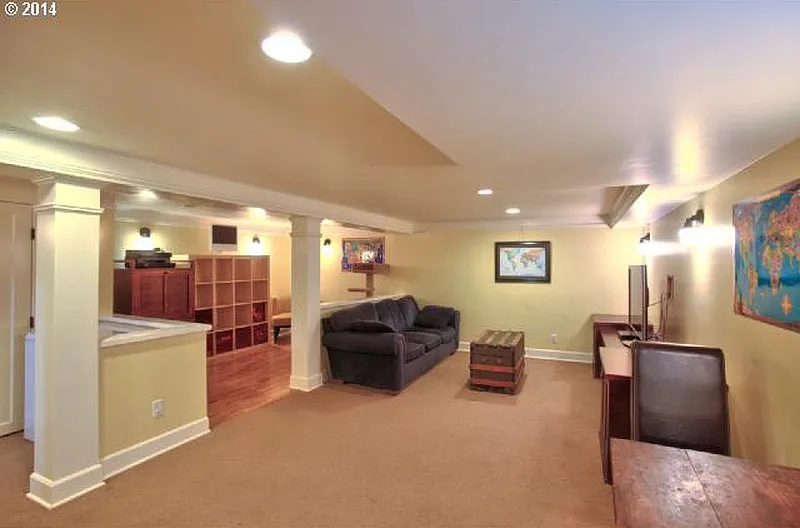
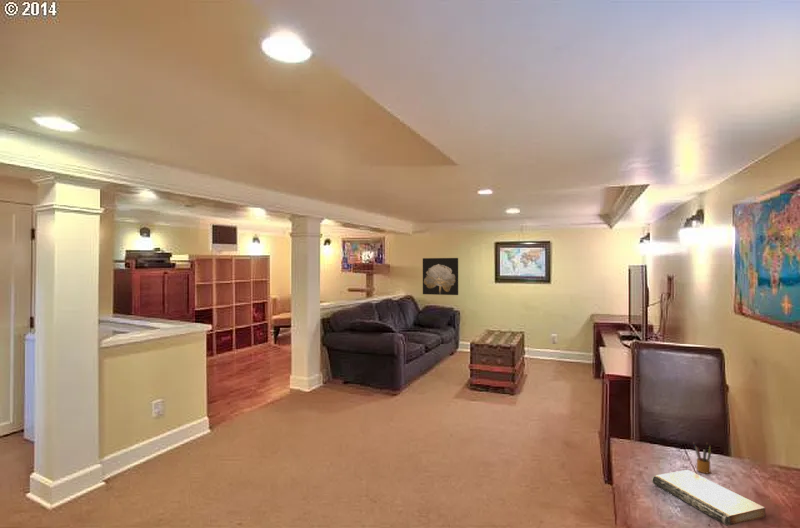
+ book (704, 495)
+ pencil box (703, 456)
+ wall art (440, 276)
